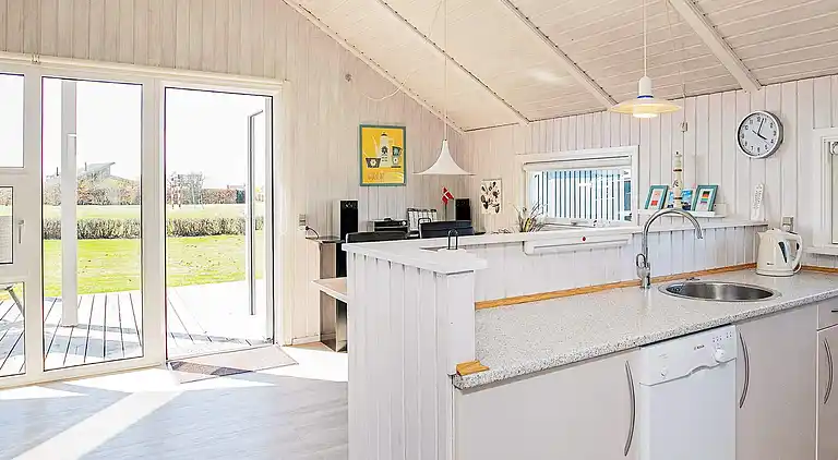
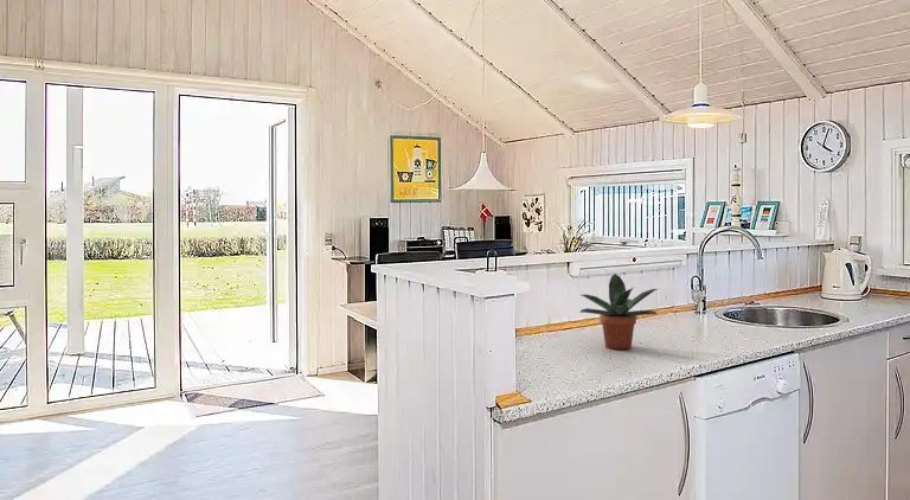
+ potted plant (617, 310)
